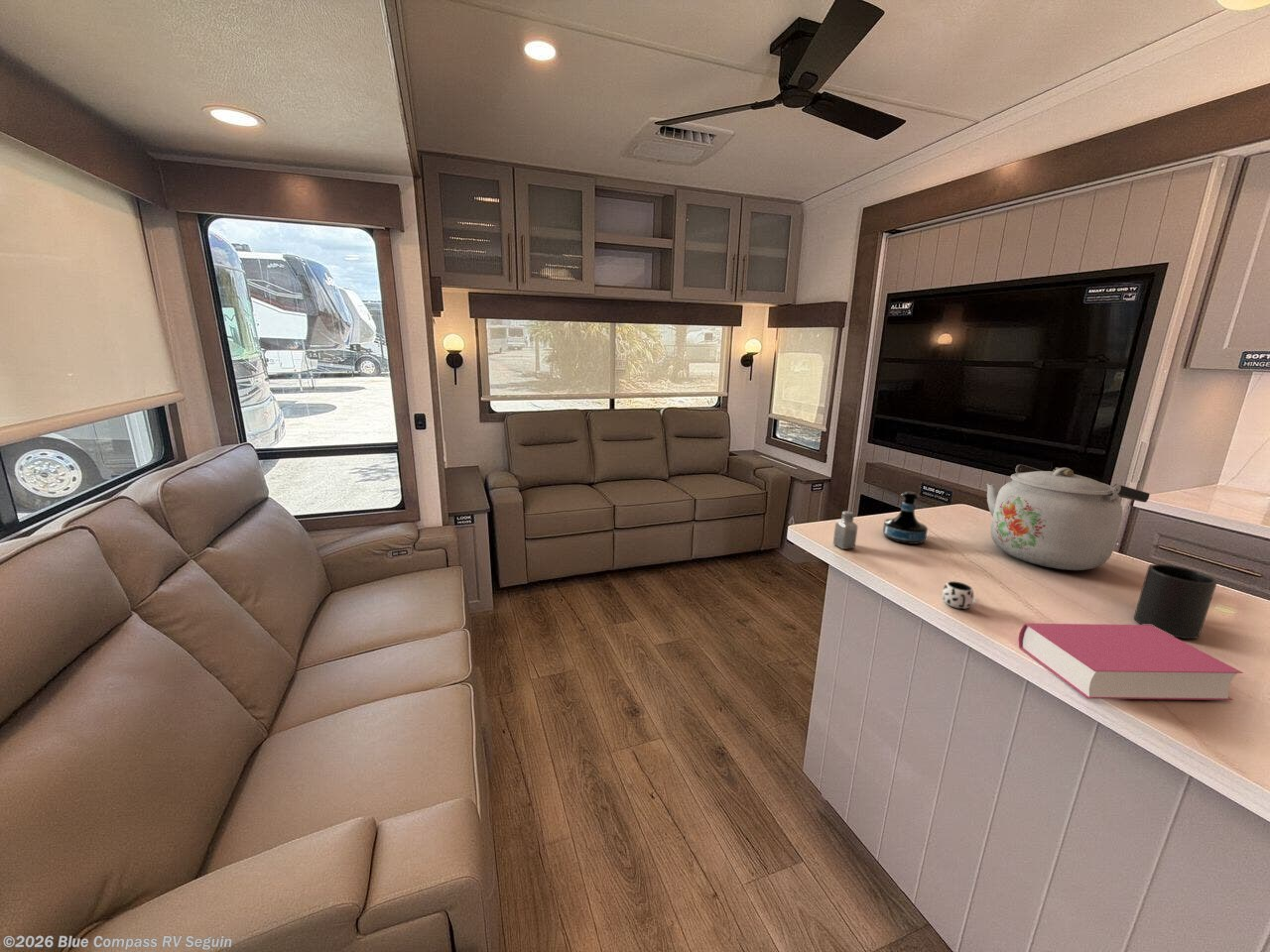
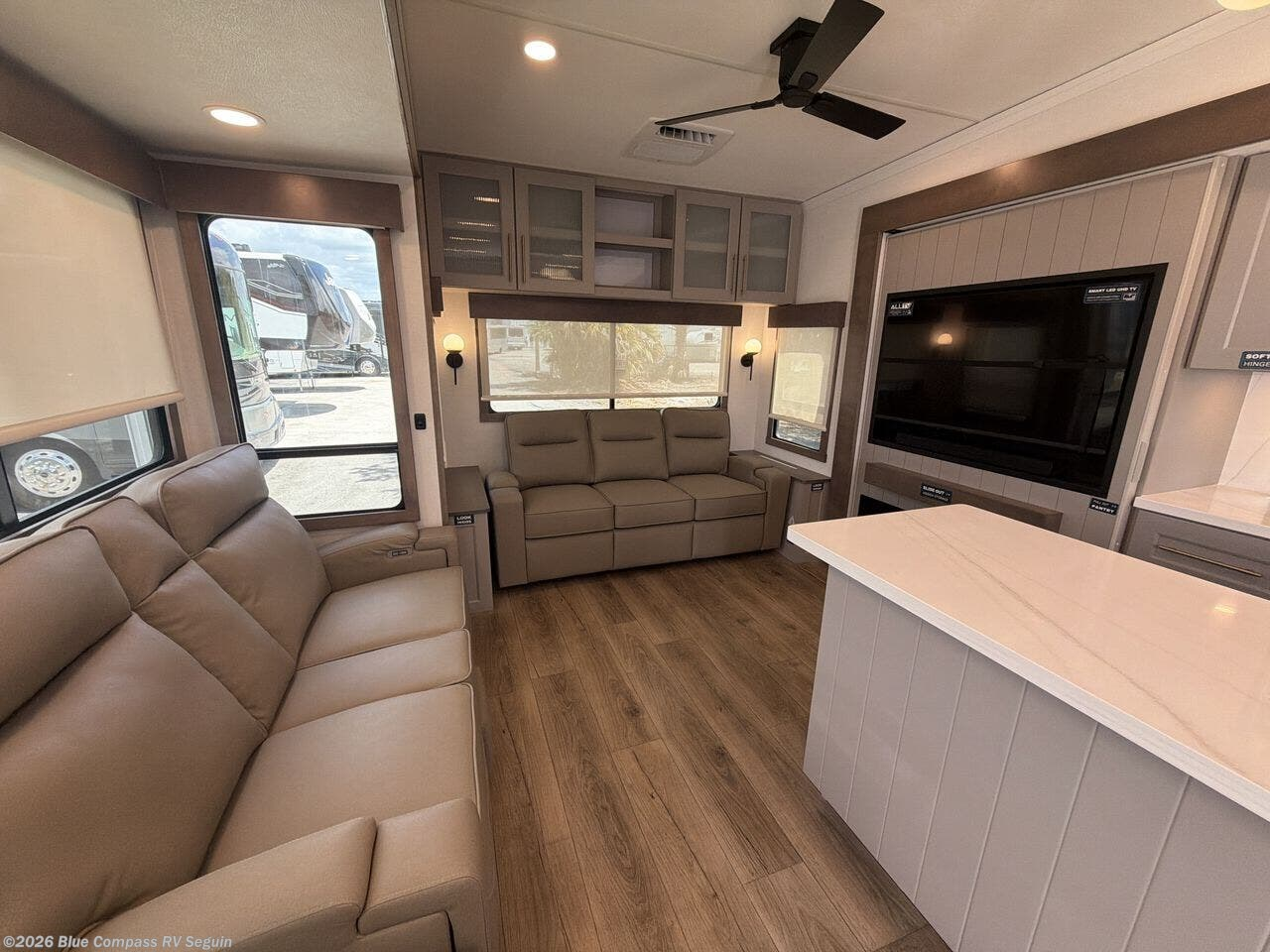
- saltshaker (845, 529)
- kettle (1044, 510)
- mug (959, 592)
- book (1119, 657)
- mug (1169, 597)
- tequila bottle (907, 515)
